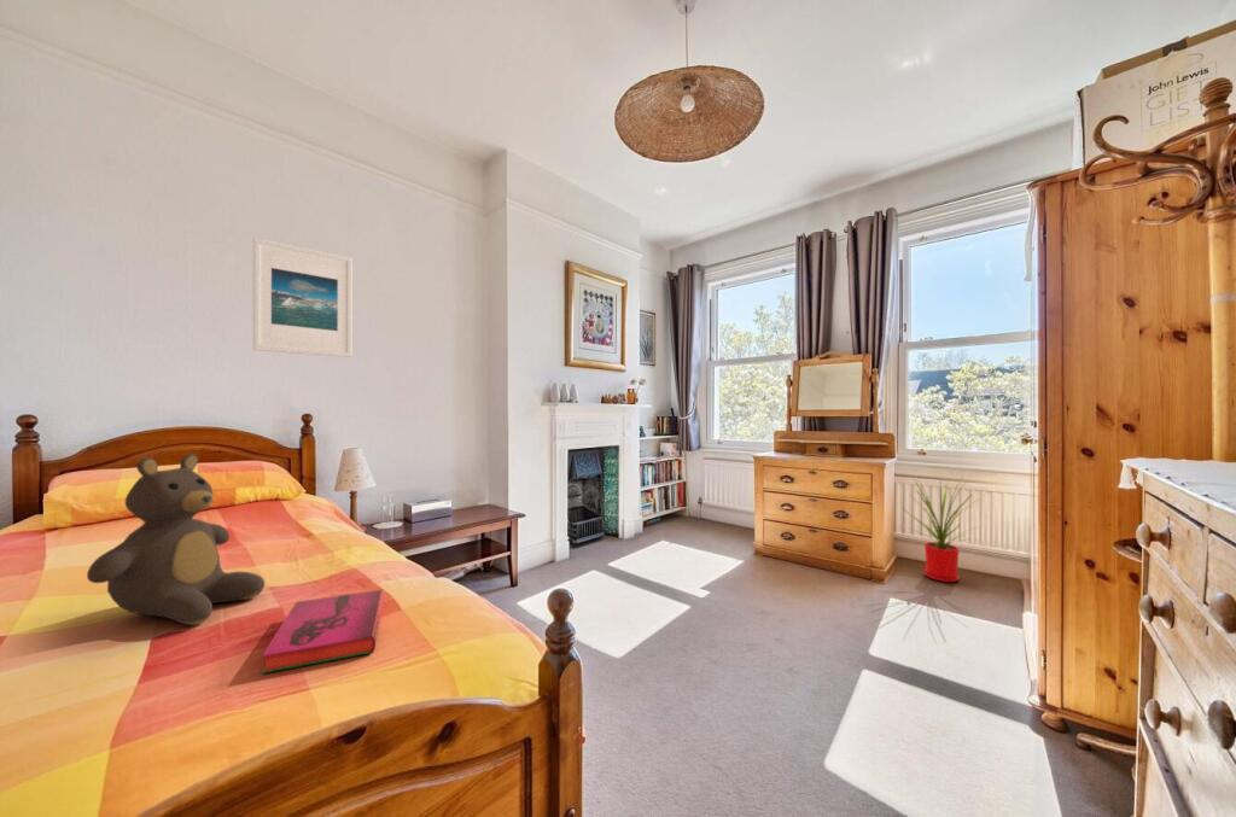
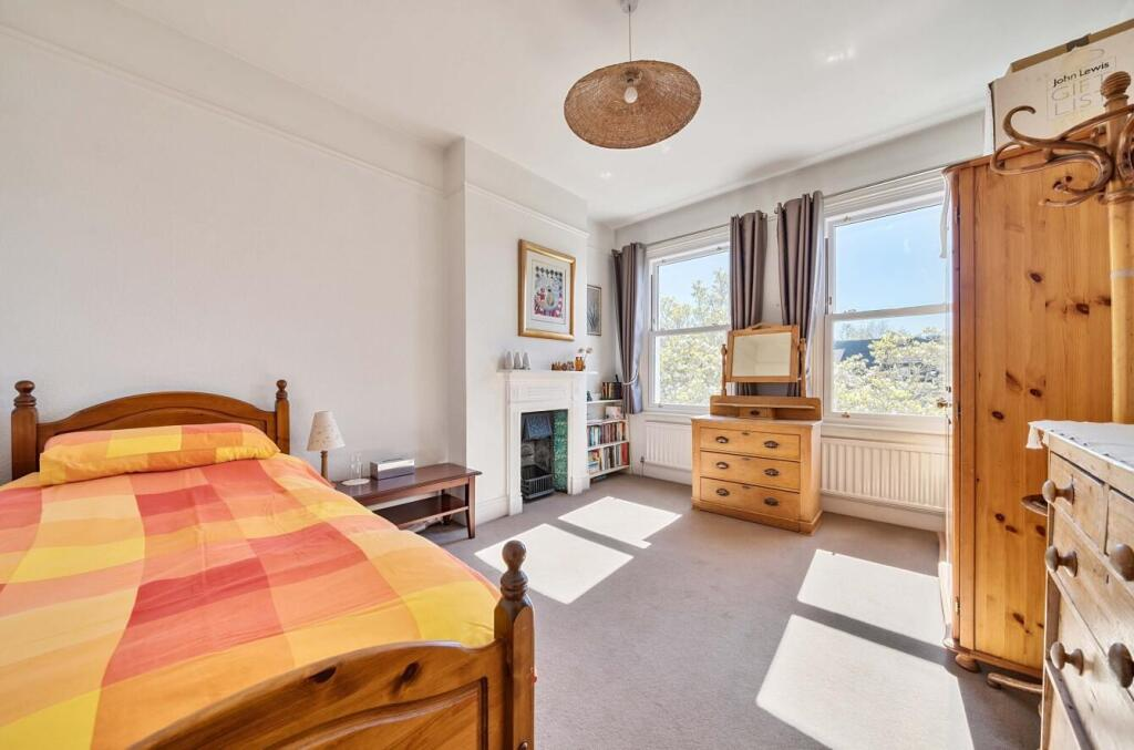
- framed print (305, 300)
- teddy bear (188, 532)
- hardback book (332, 624)
- house plant (941, 526)
